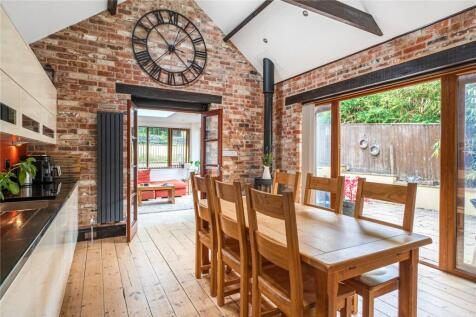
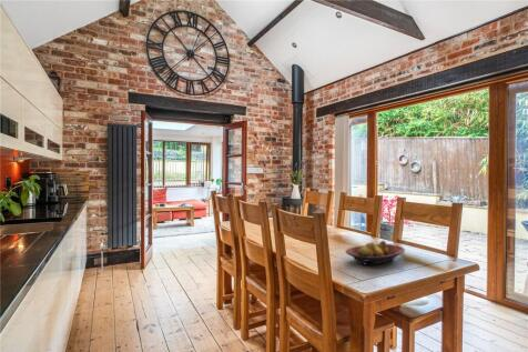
+ fruit bowl (375, 250)
